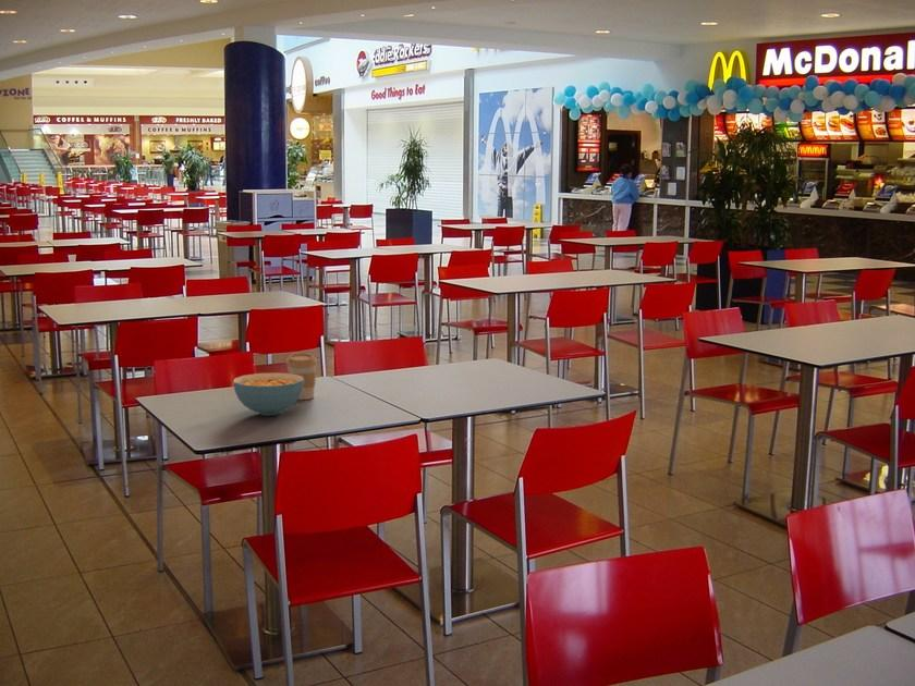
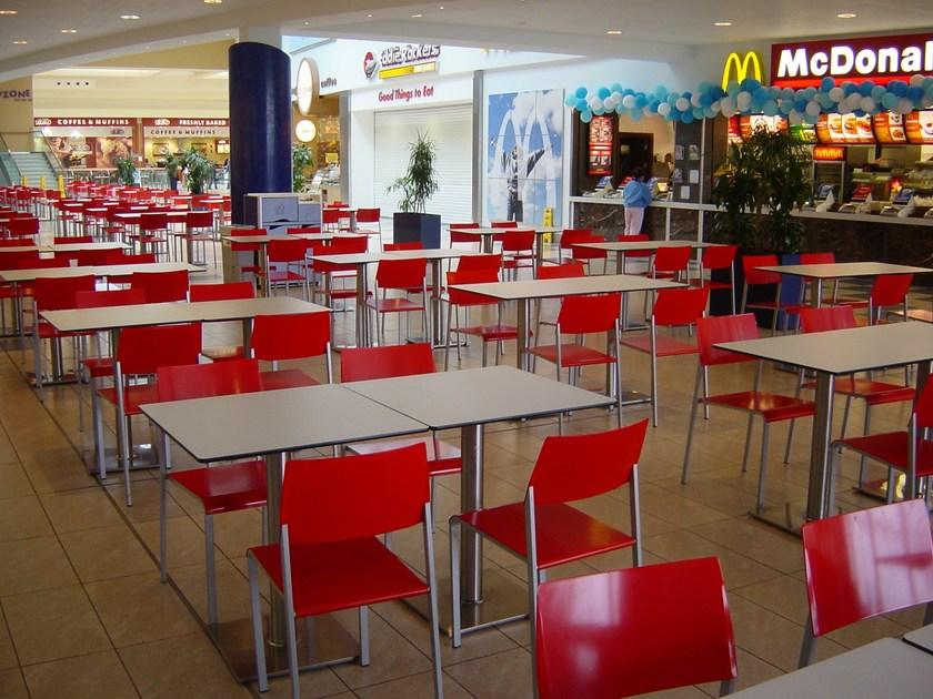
- coffee cup (302, 376)
- cereal bowl (269, 395)
